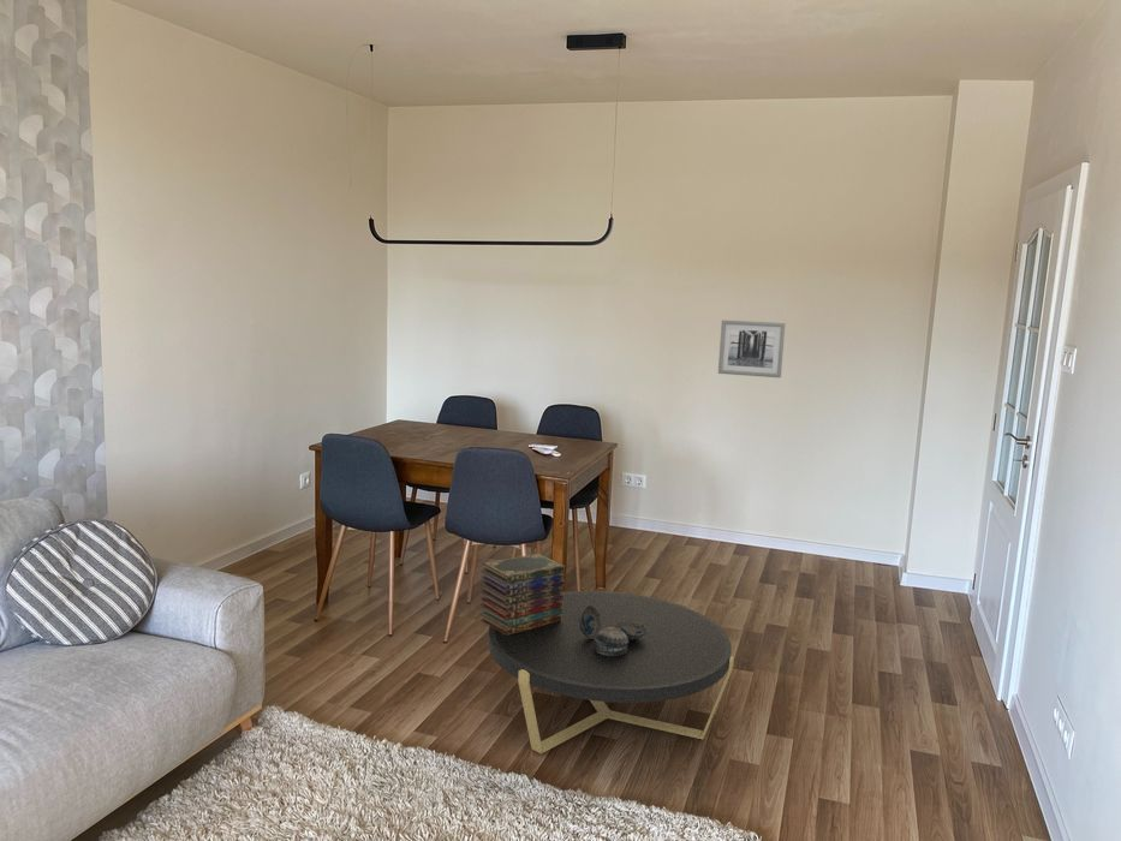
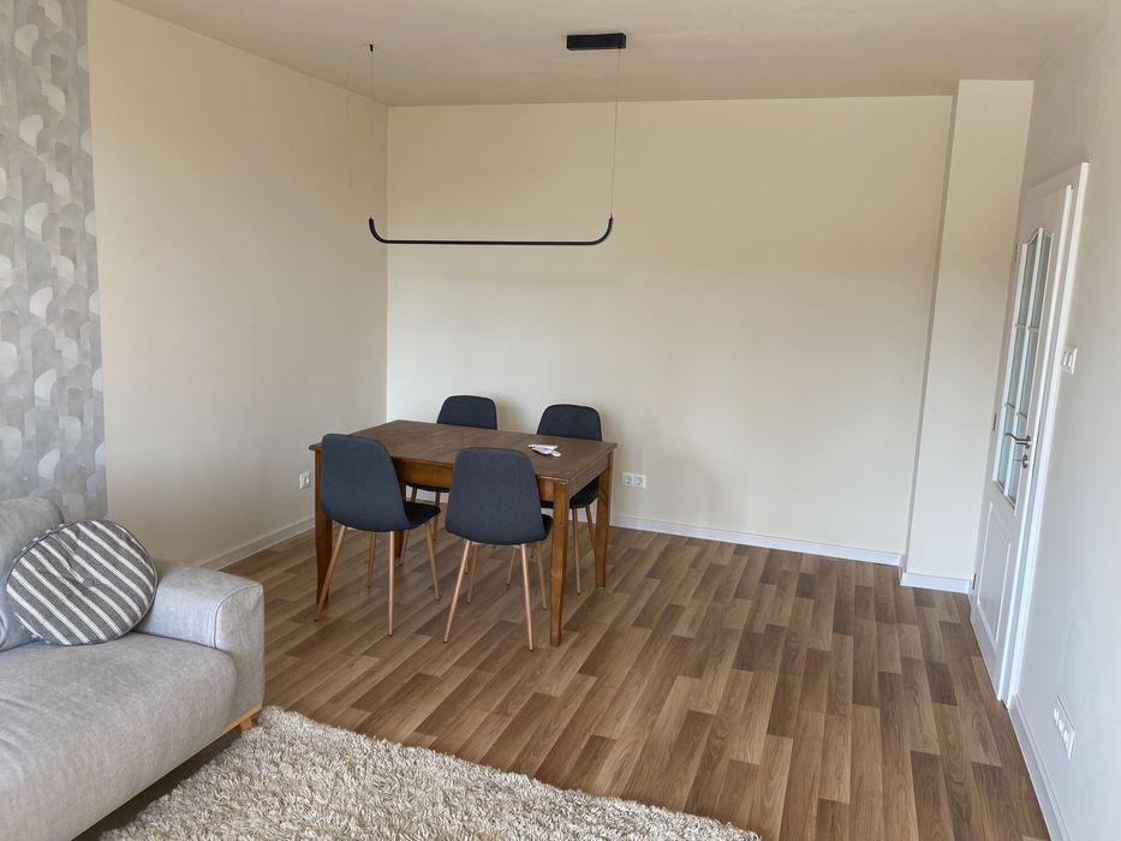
- book stack (521, 591)
- coffee table (606, 674)
- decorative bowl (612, 627)
- wall art (751, 348)
